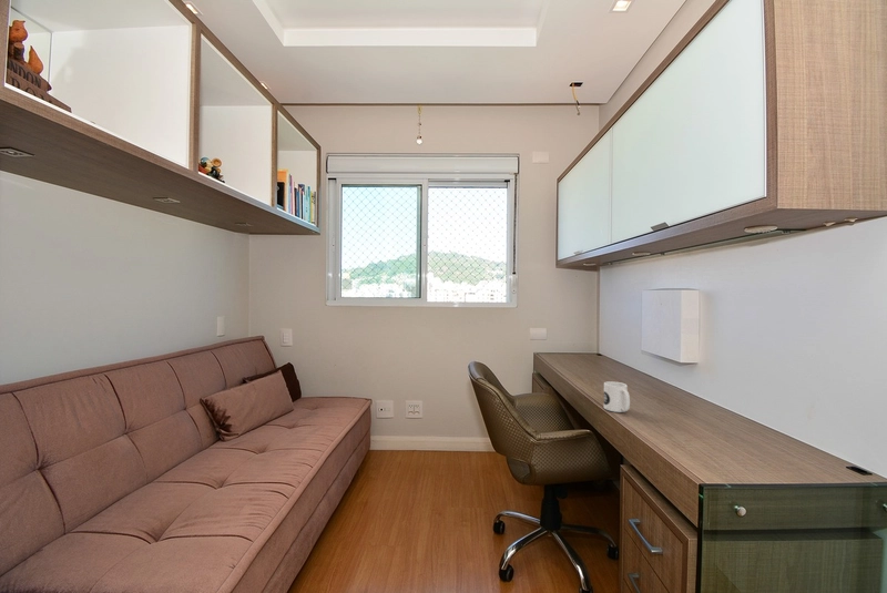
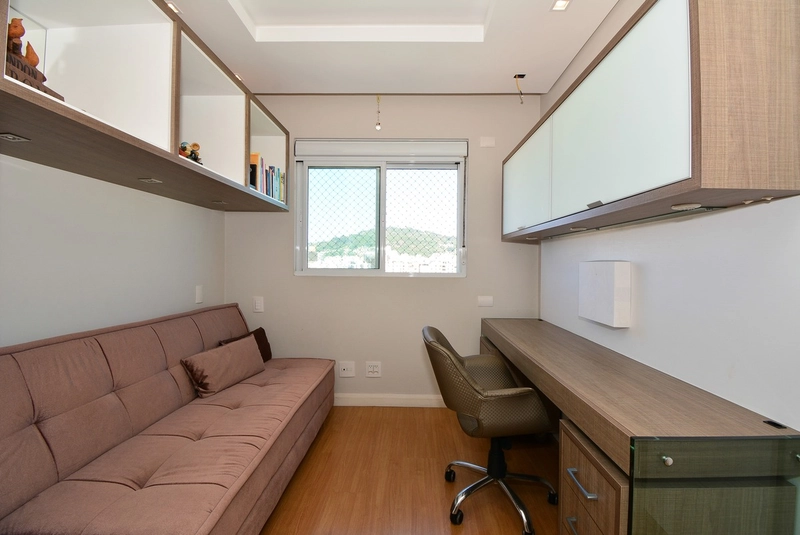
- mug (618, 397)
